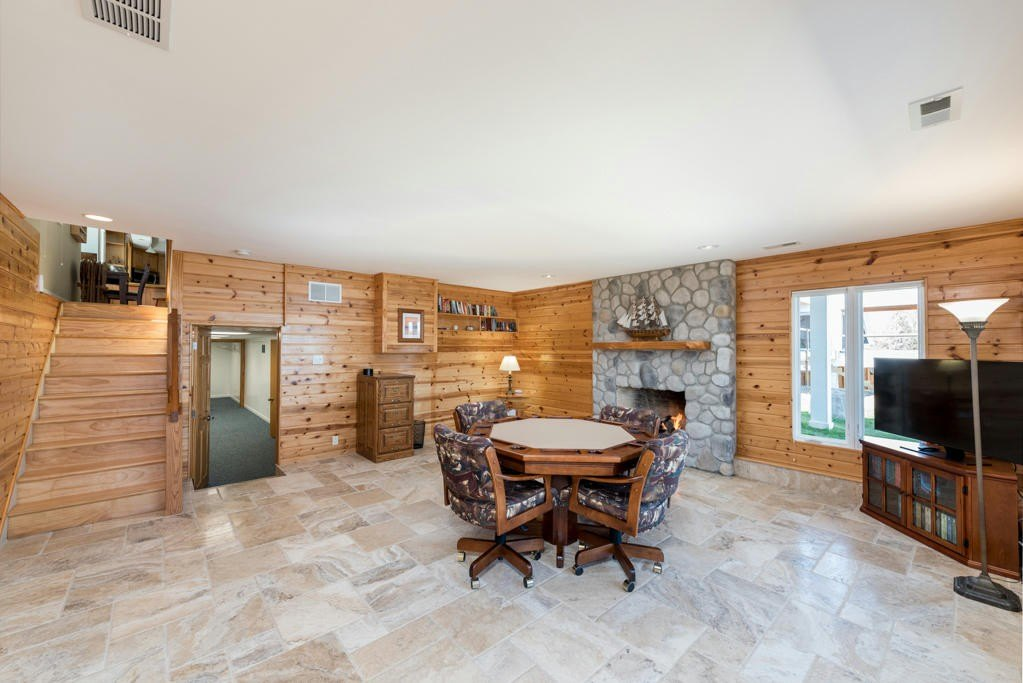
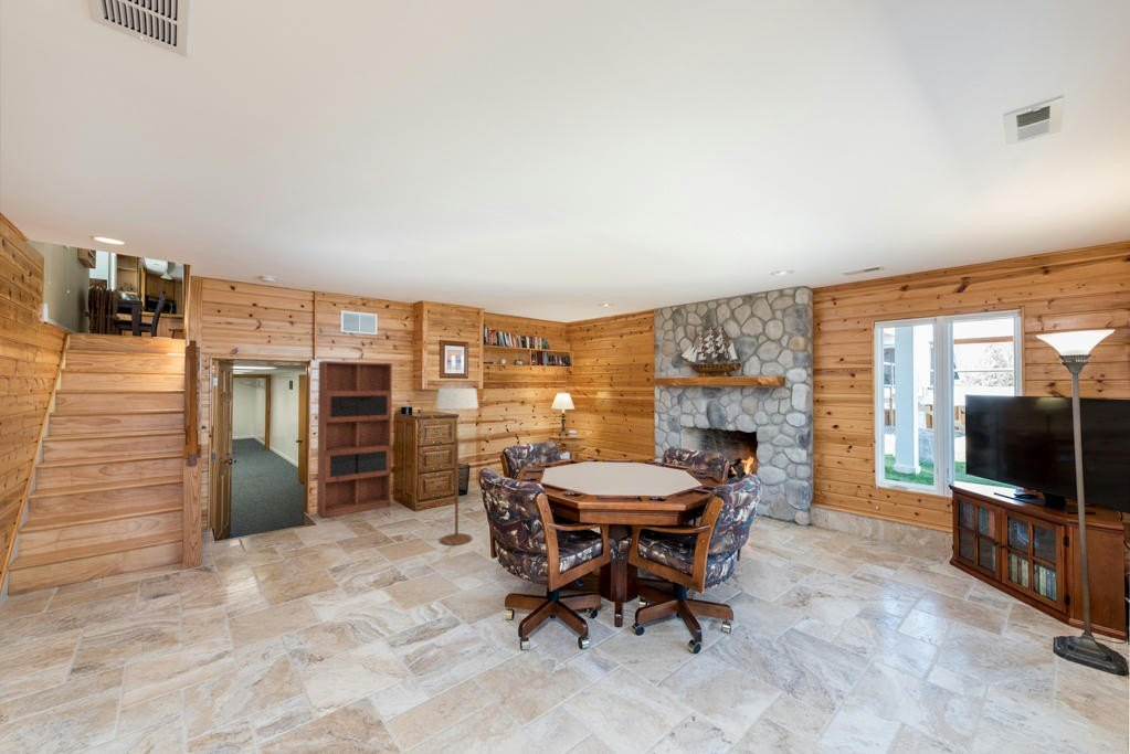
+ bookcase (356, 435)
+ floor lamp (455, 459)
